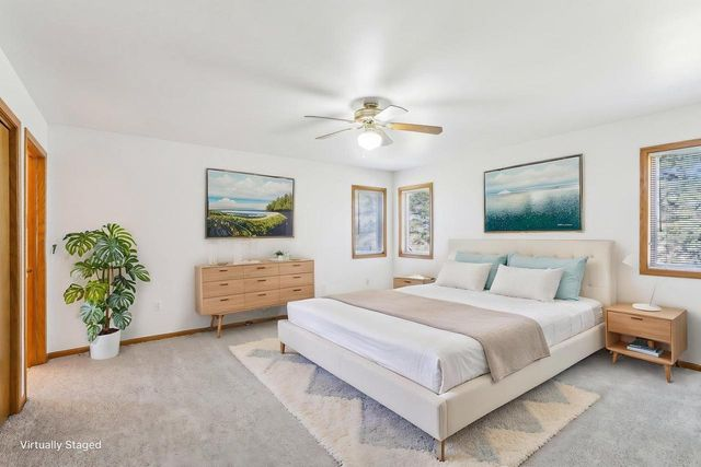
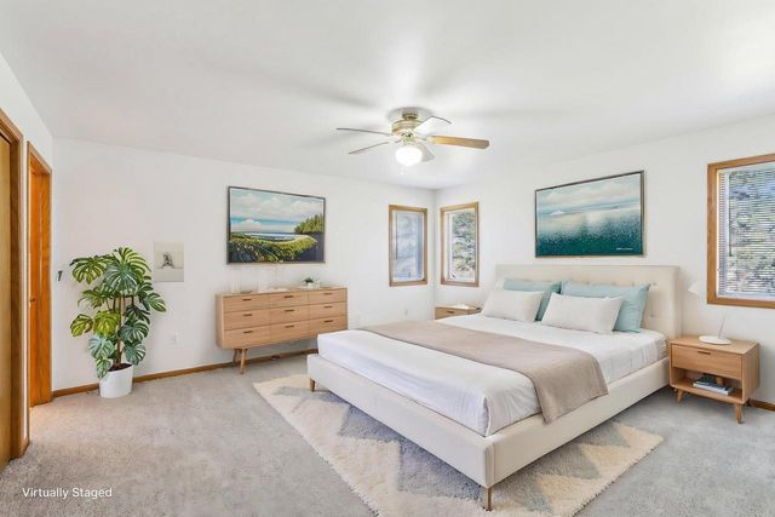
+ wall sculpture (168, 262)
